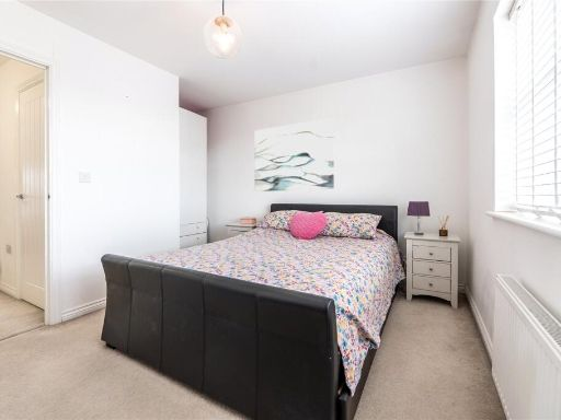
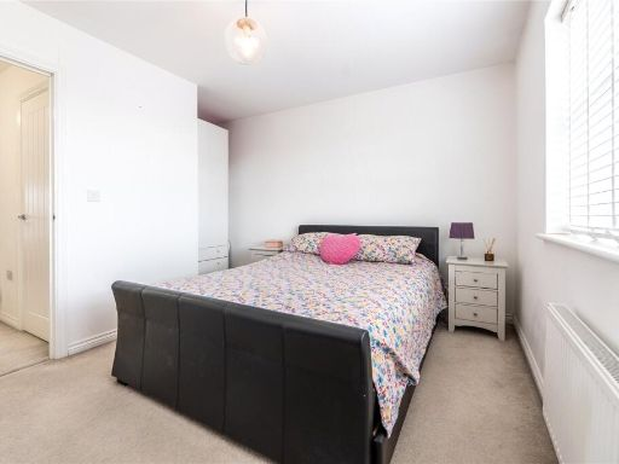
- wall art (290, 158)
